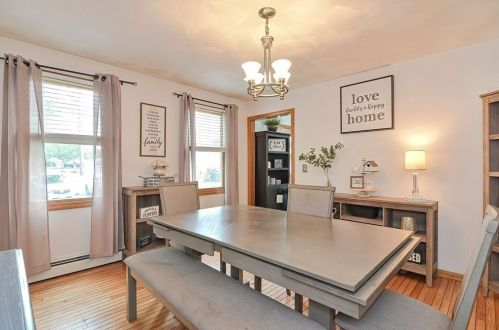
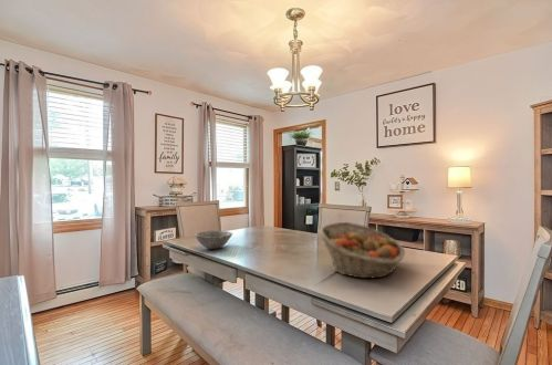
+ bowl (213, 240)
+ fruit basket (361, 247)
